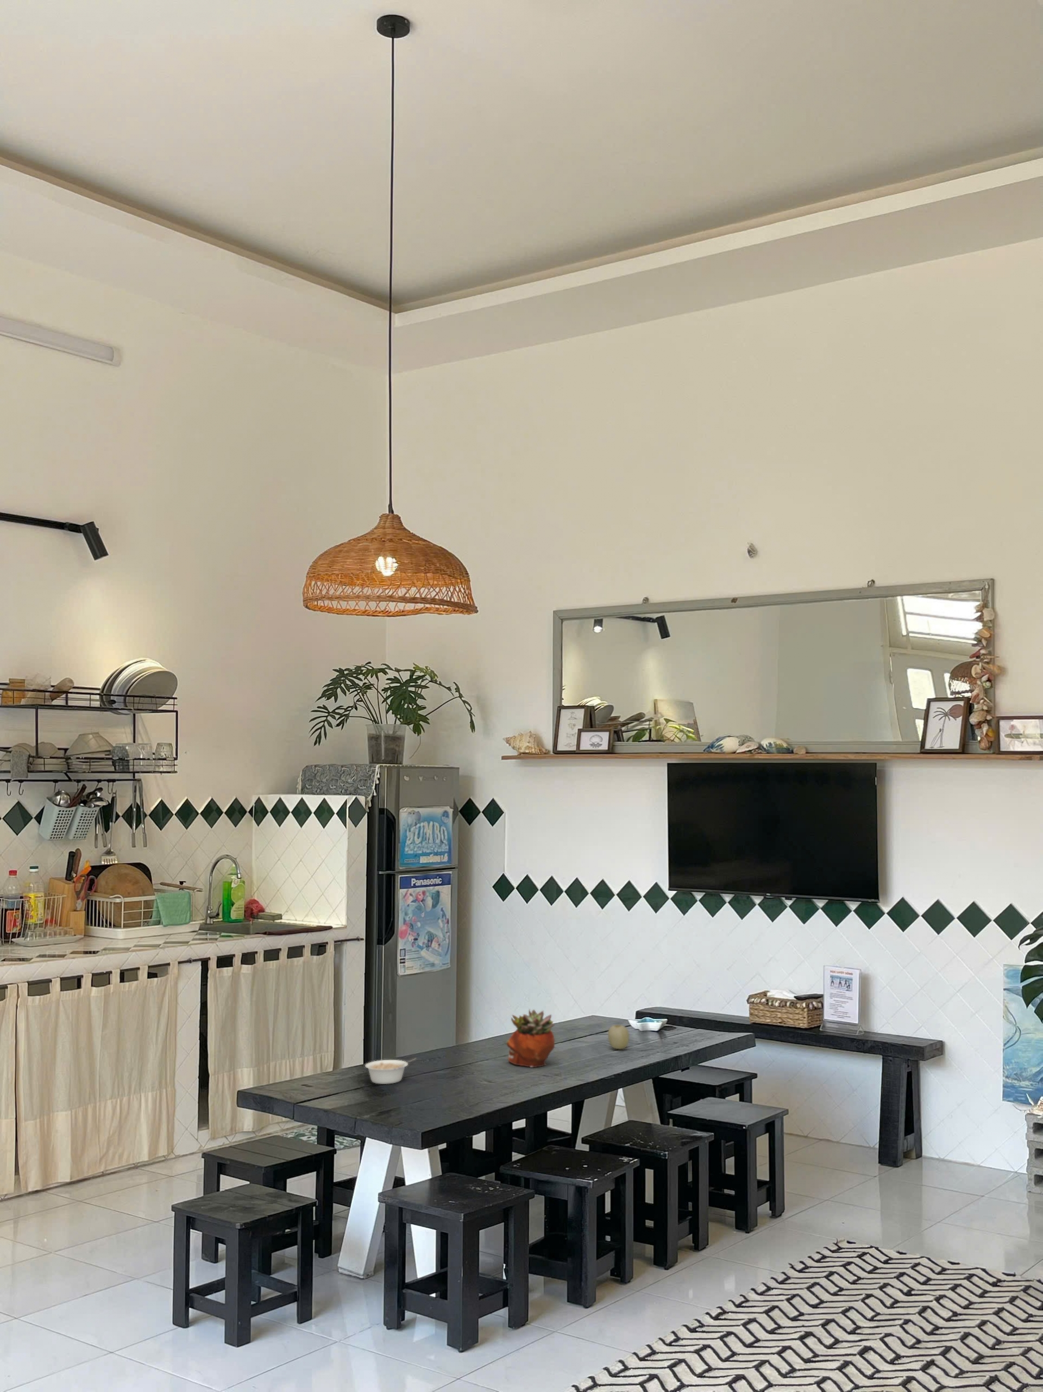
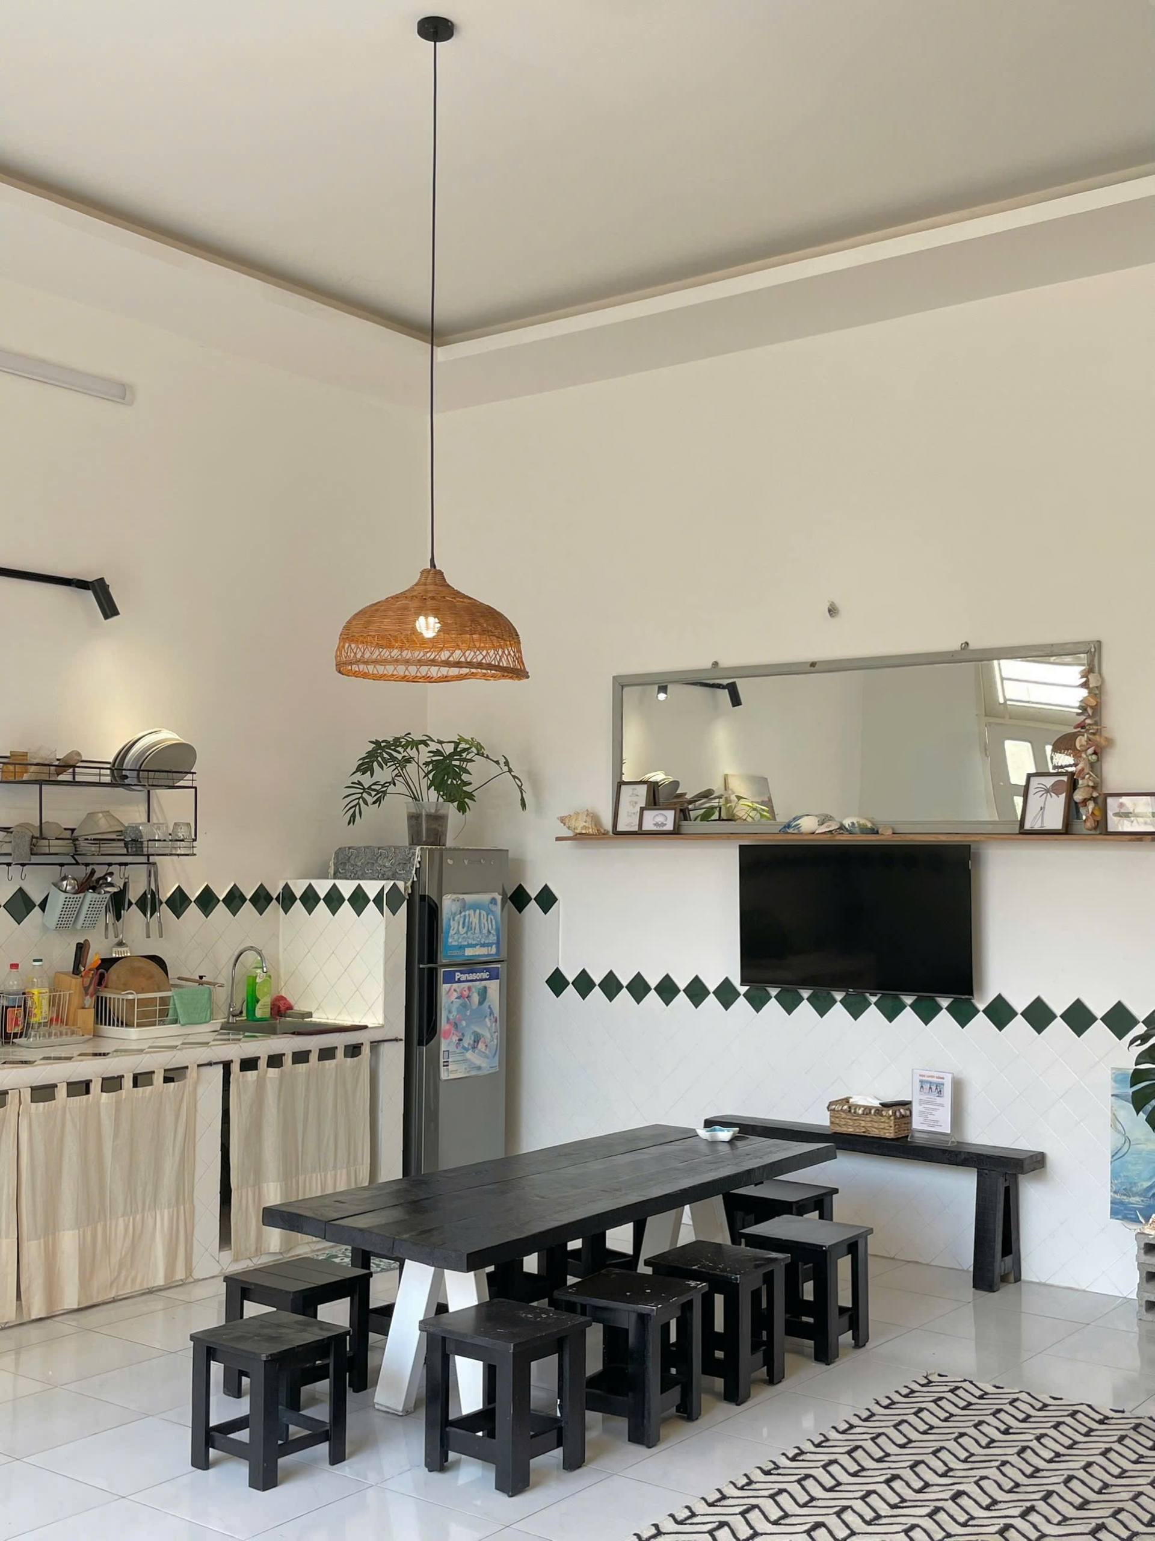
- fruit (618, 1037)
- succulent planter (528, 1036)
- legume (388, 1070)
